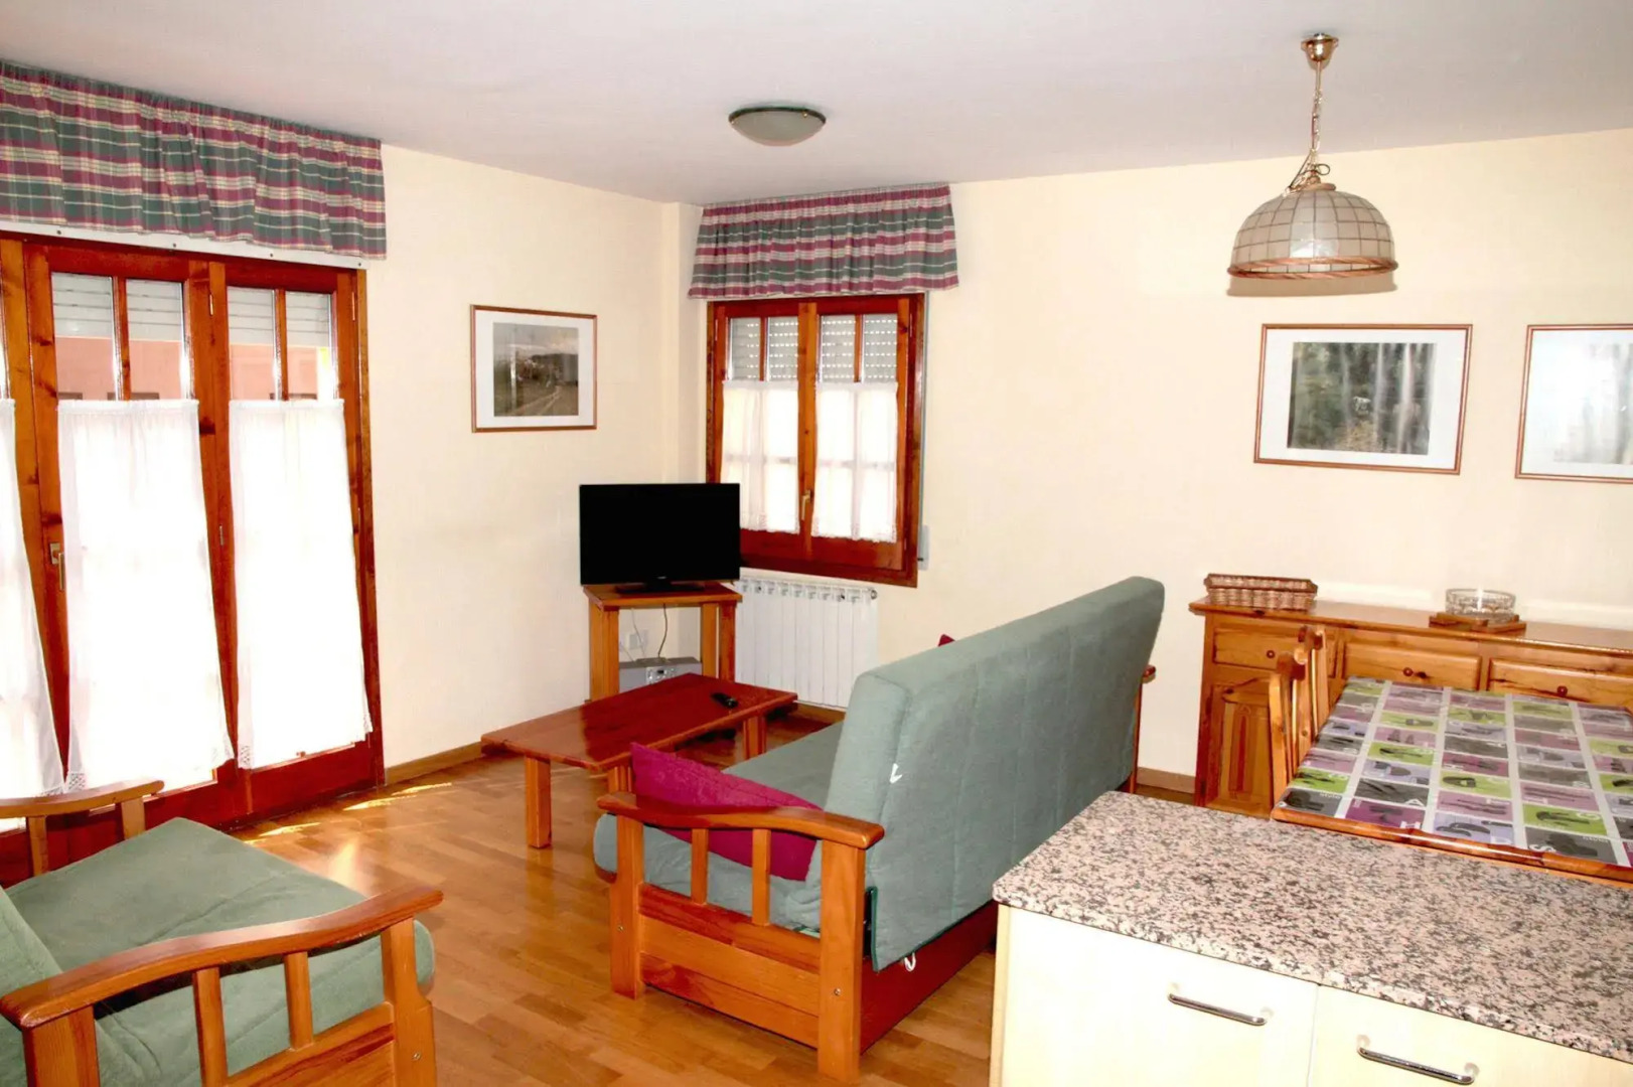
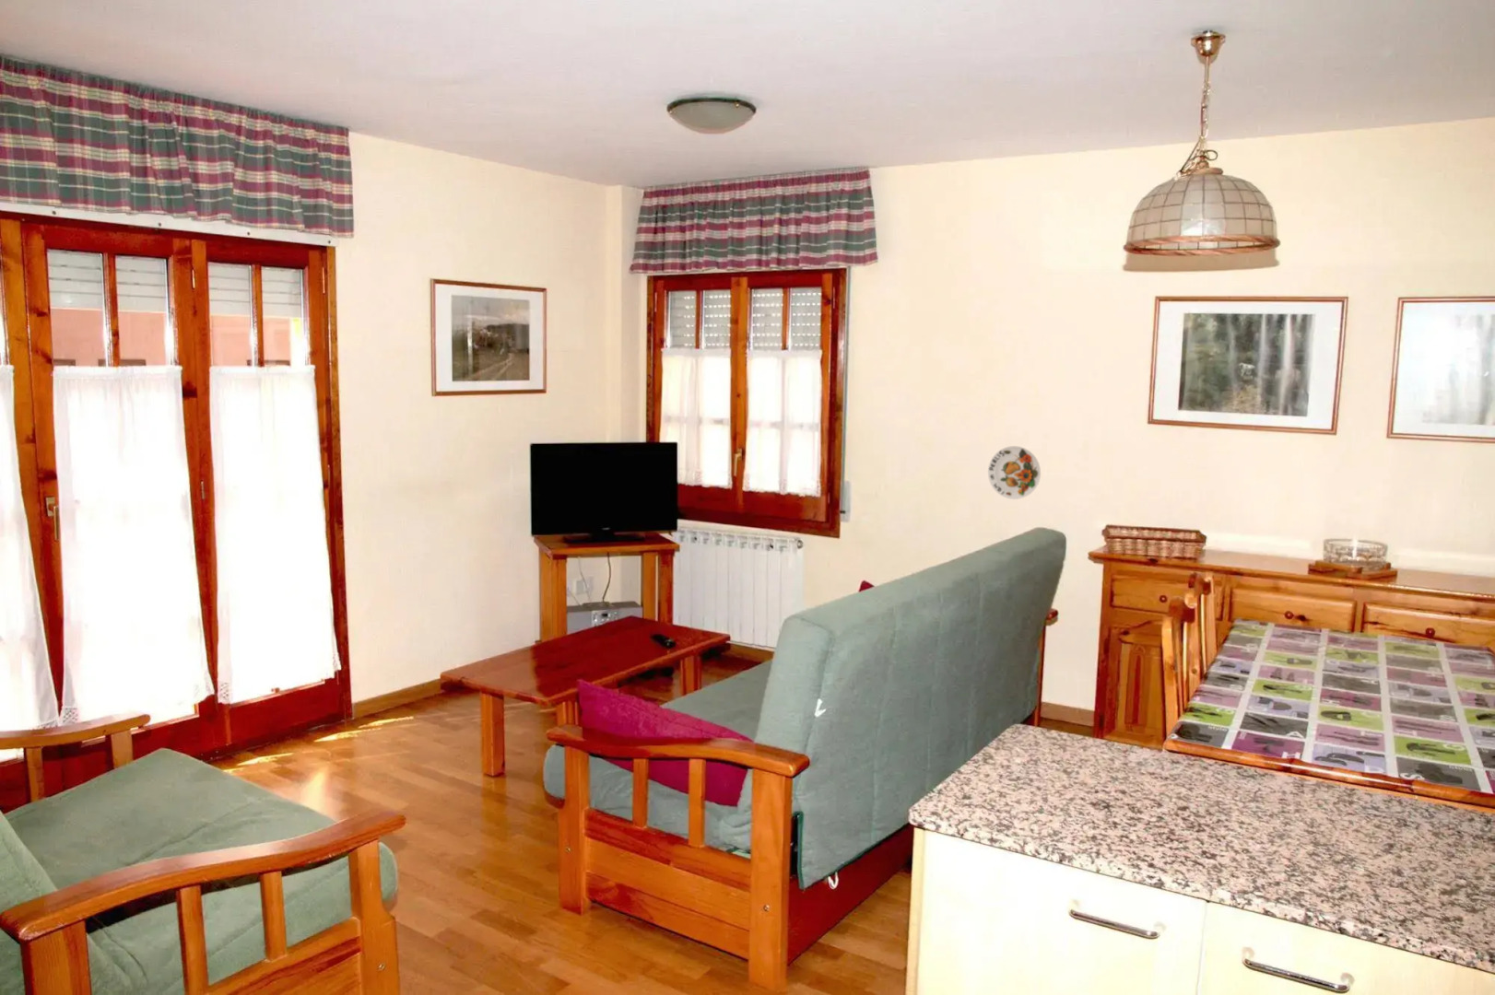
+ decorative plate (1014, 473)
